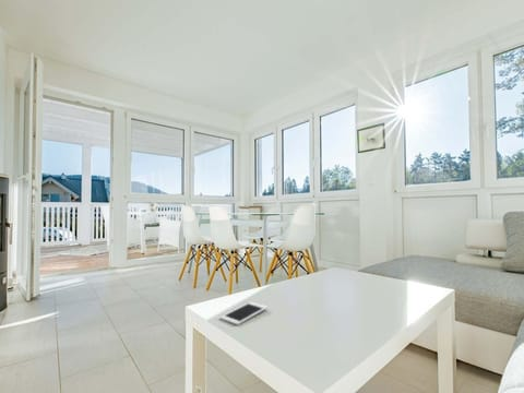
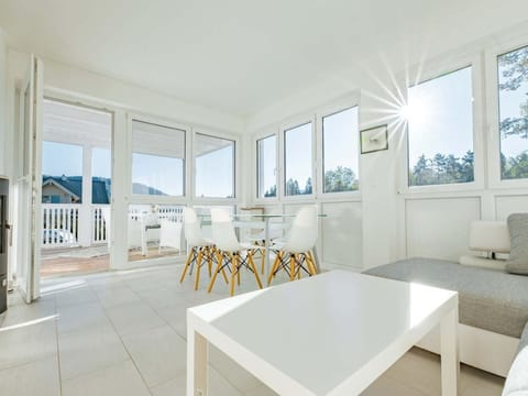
- cell phone (245, 312)
